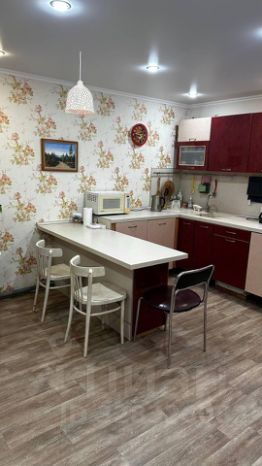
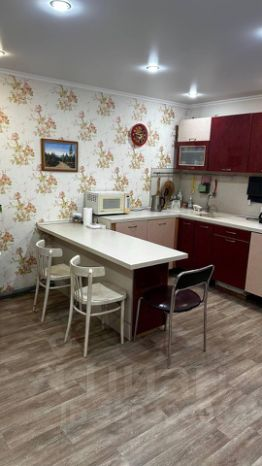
- pendant lamp (80, 82)
